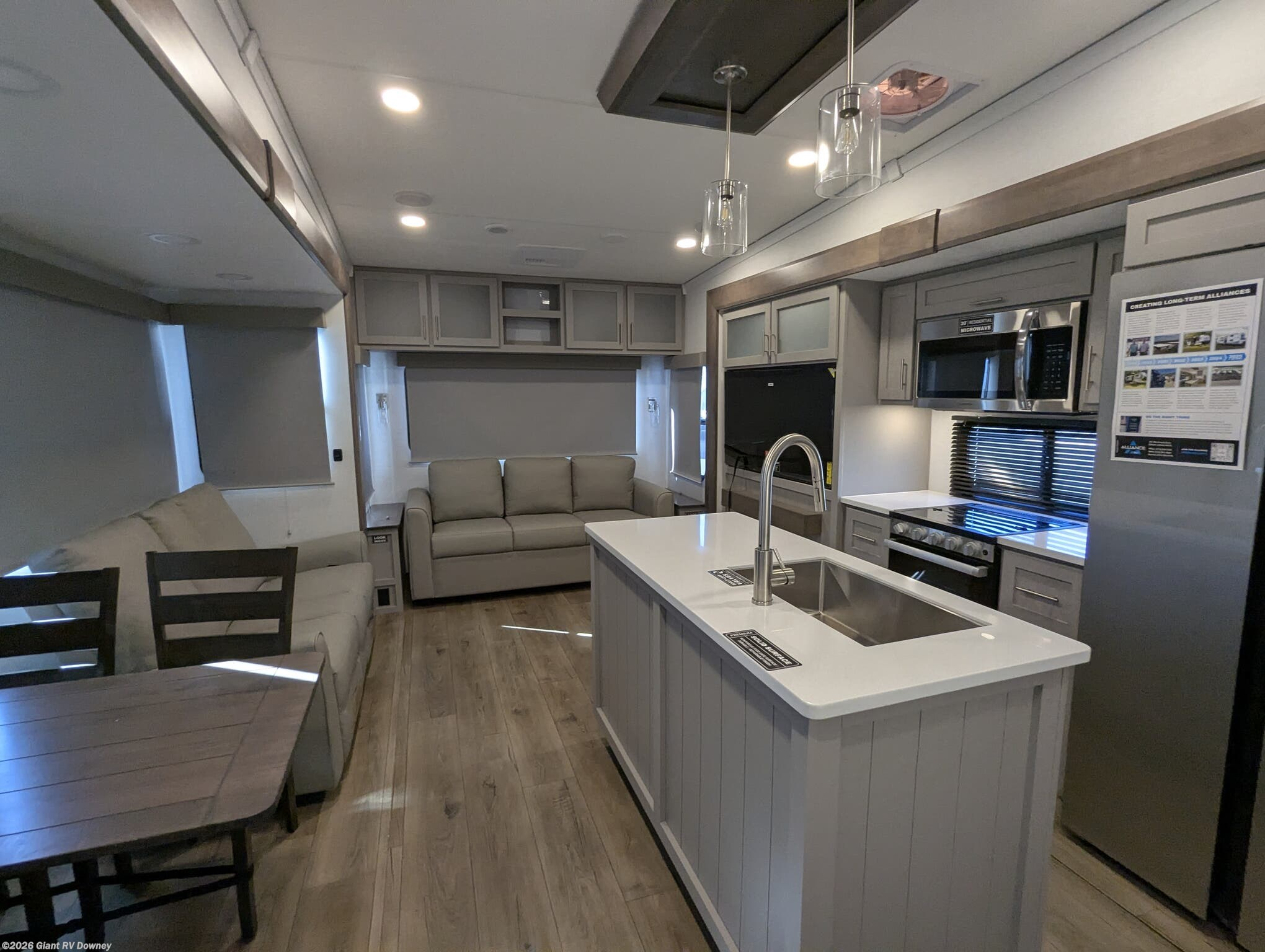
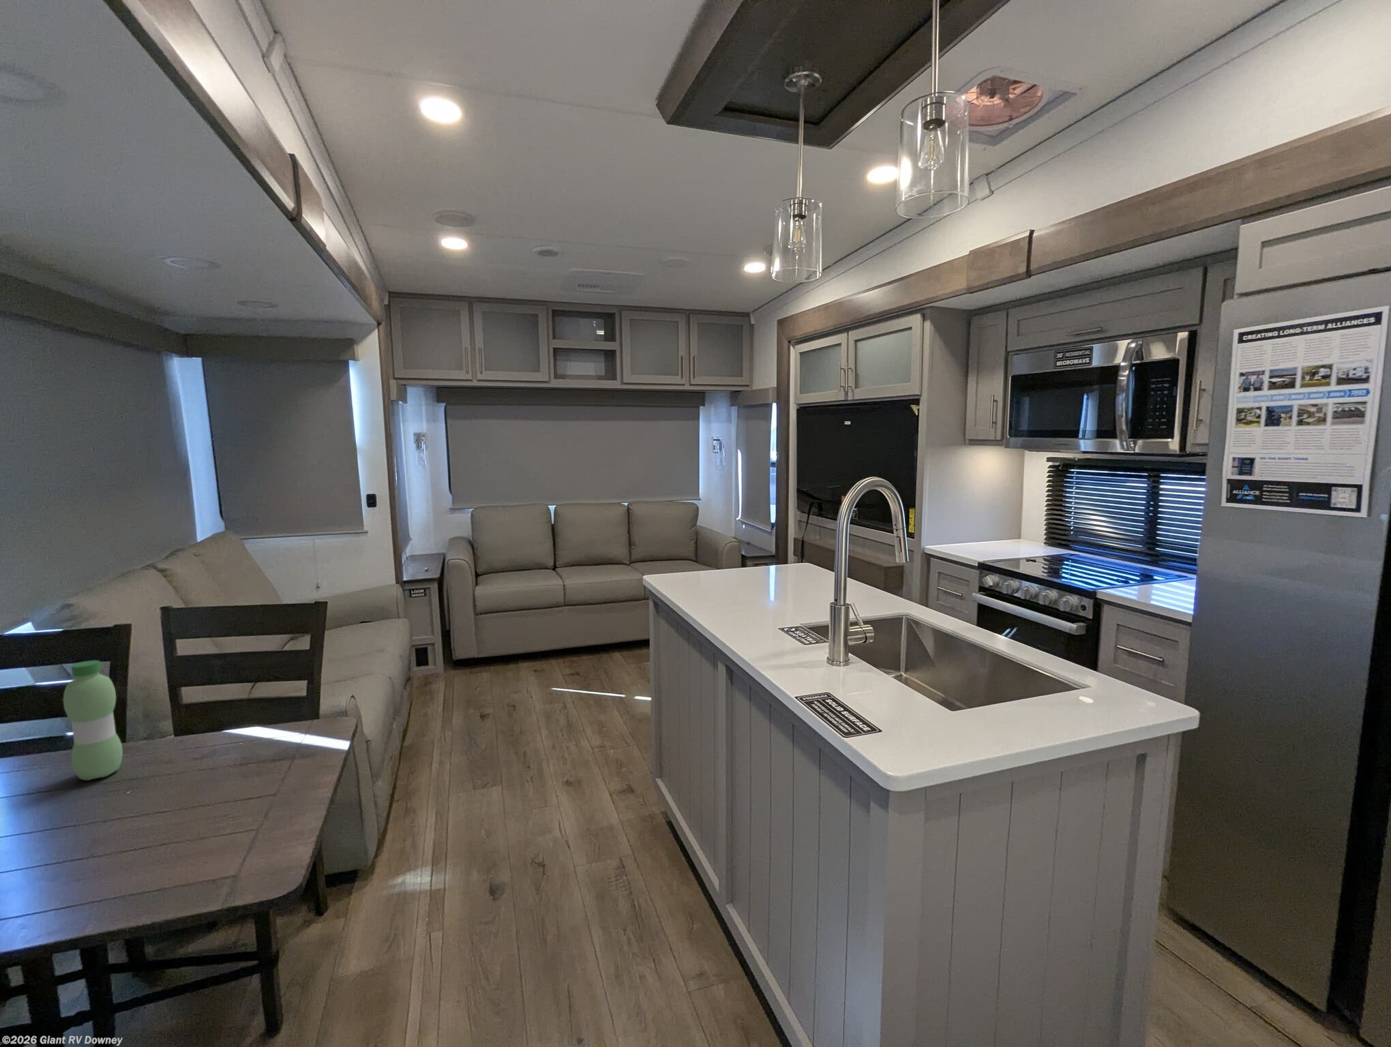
+ water bottle (92, 719)
